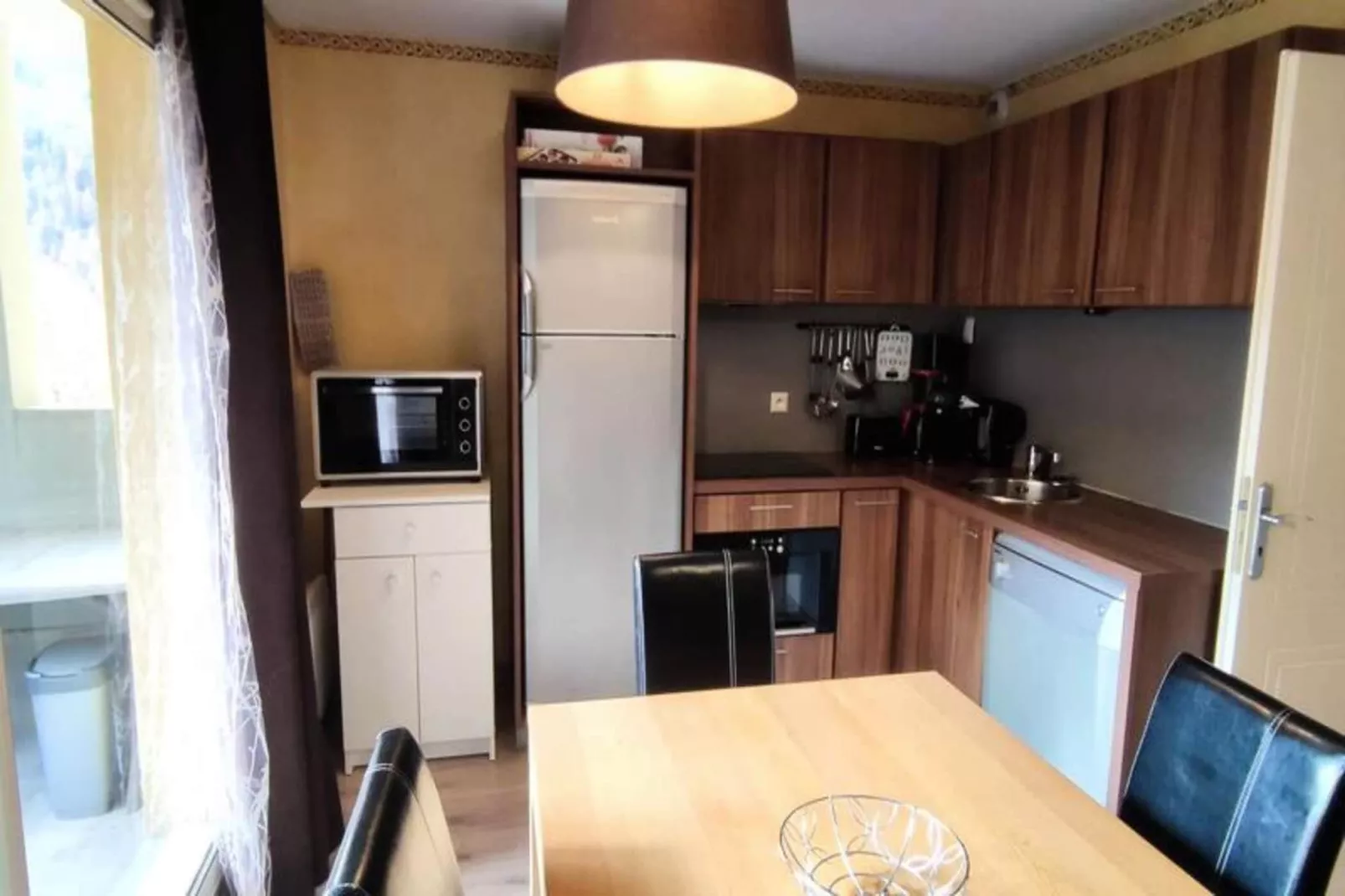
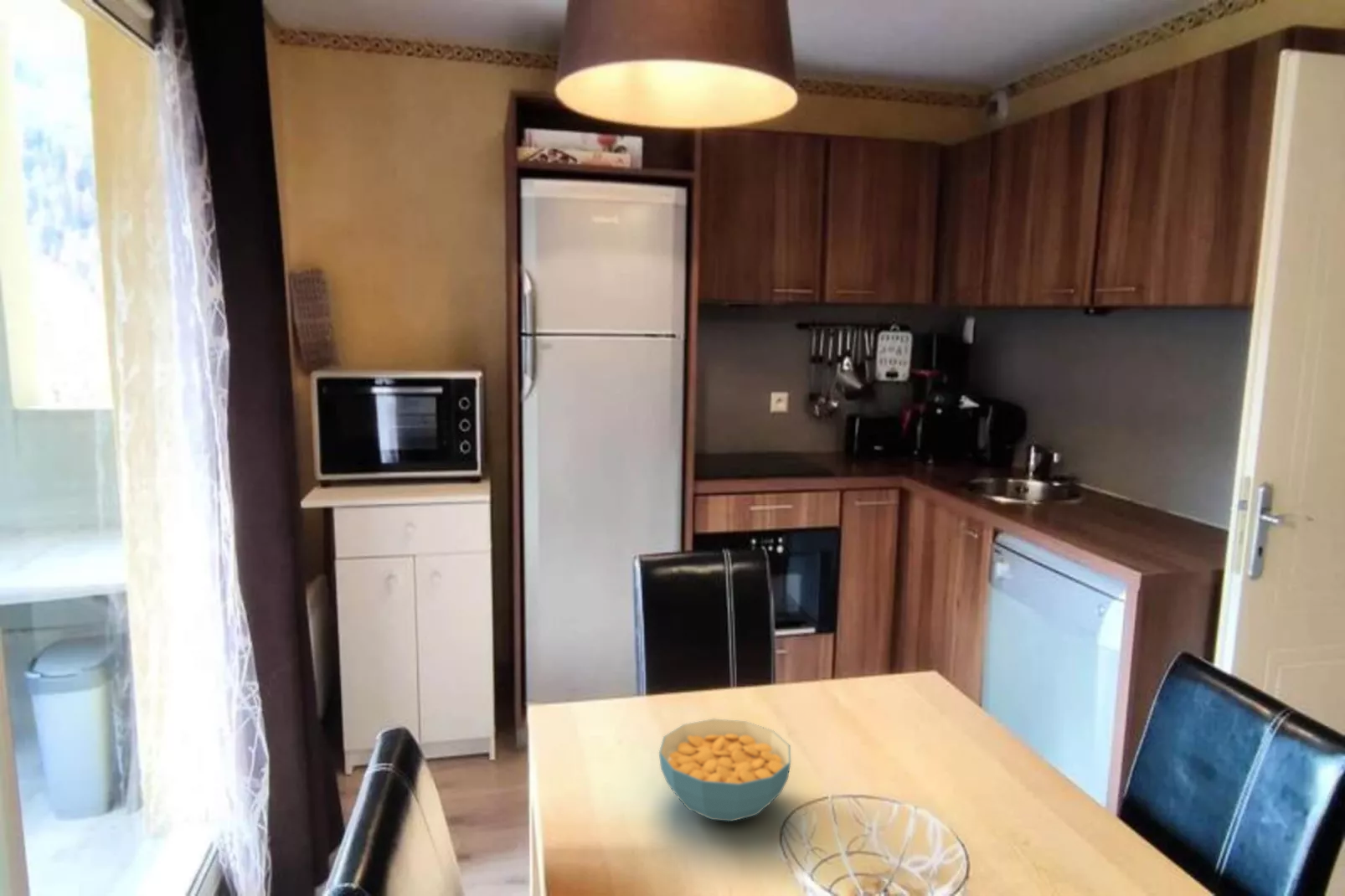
+ cereal bowl (724, 780)
